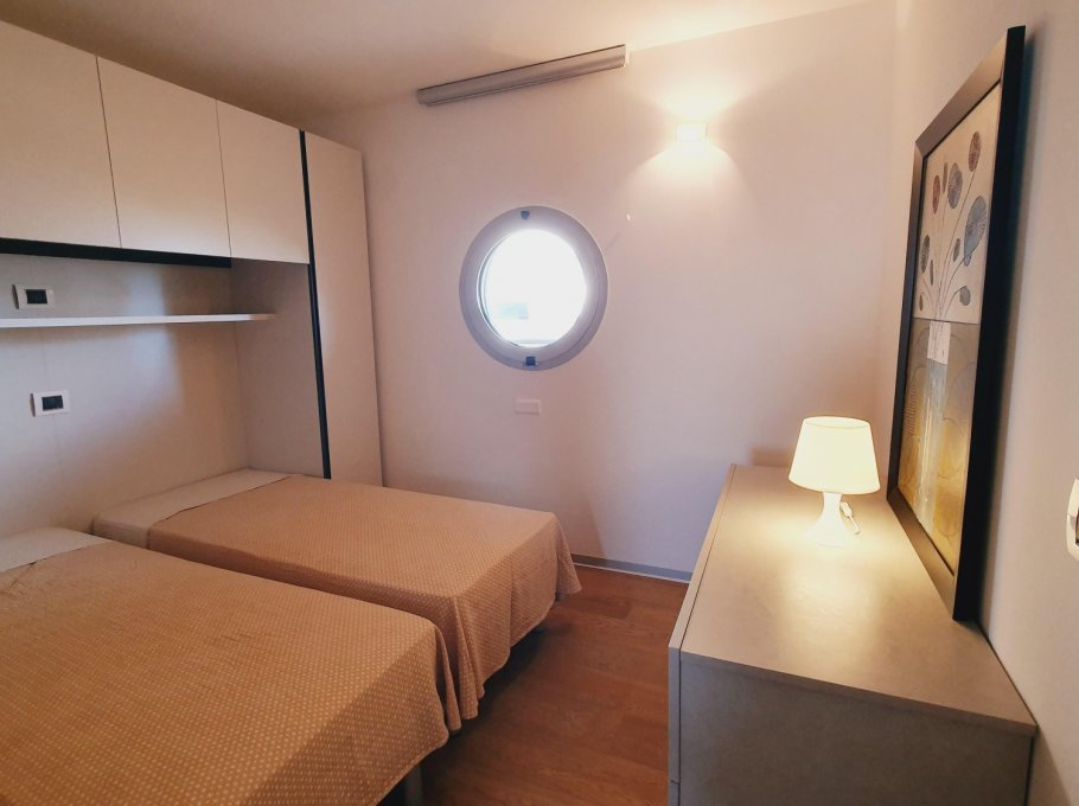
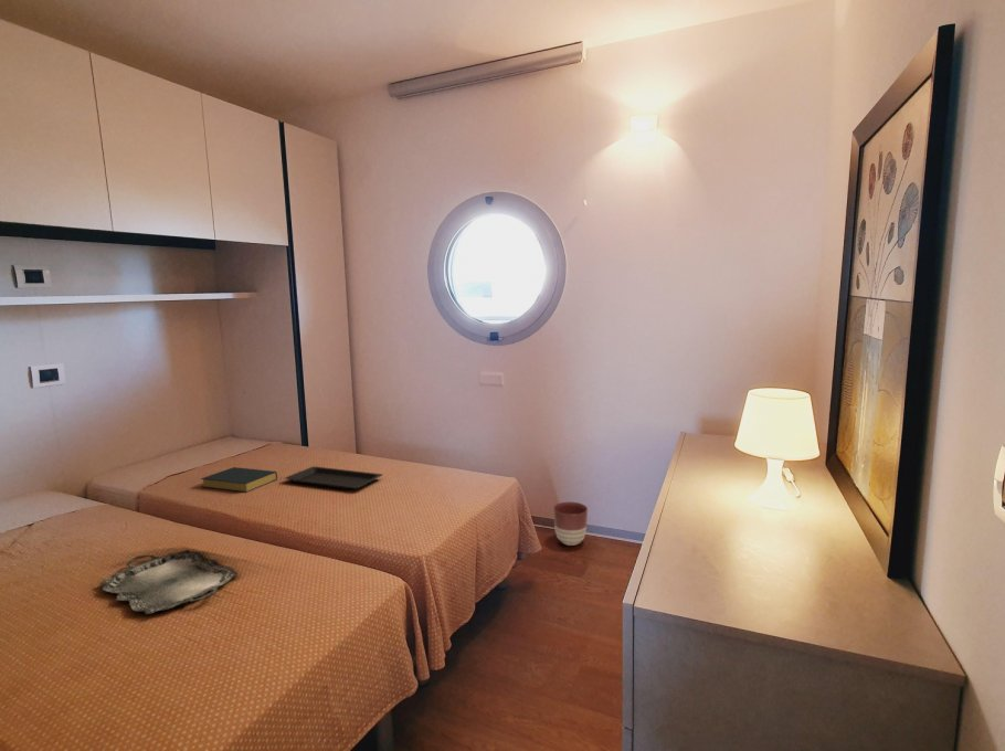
+ serving tray (169, 579)
+ serving tray (334, 478)
+ hardback book (240, 478)
+ planter (570, 526)
